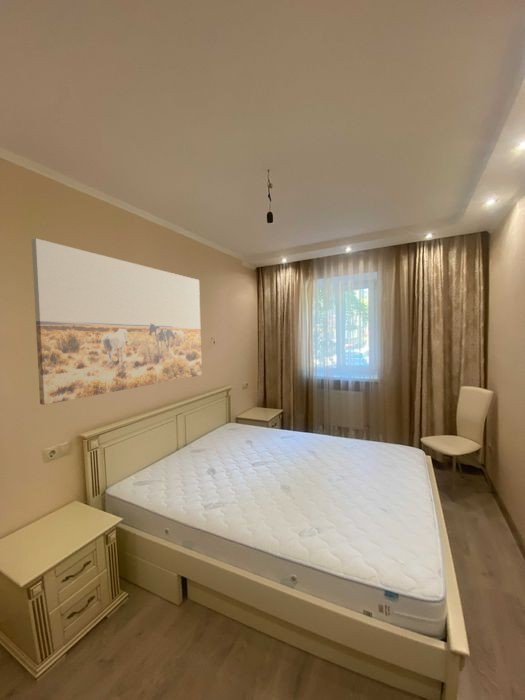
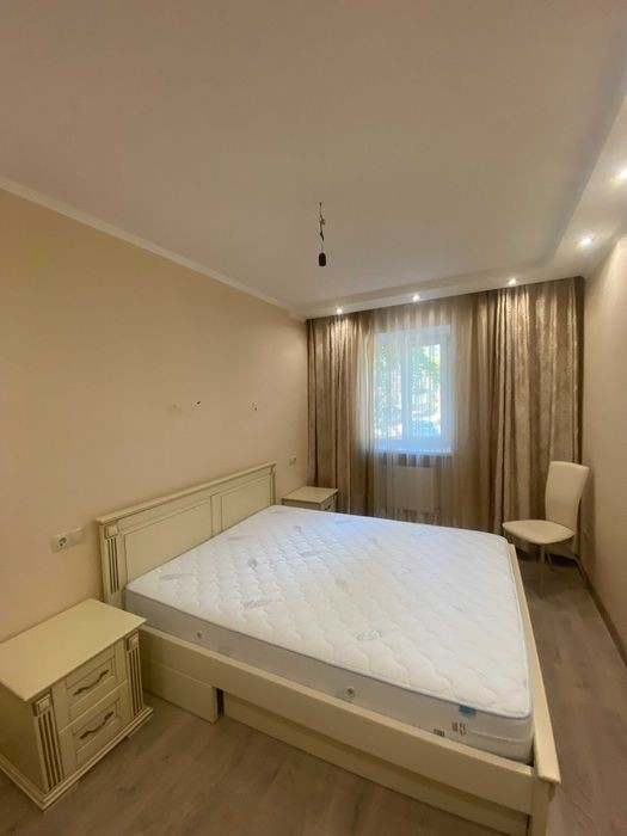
- wall art (140, 326)
